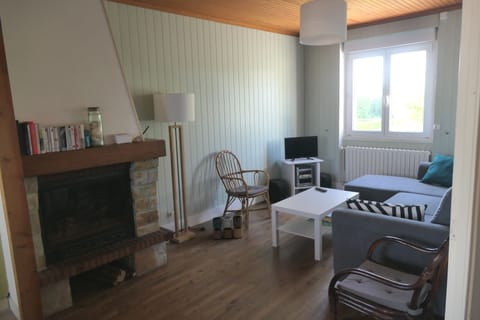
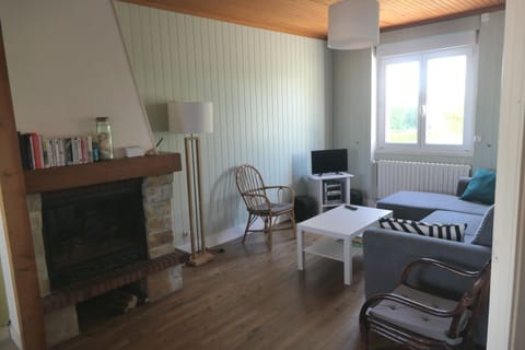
- pouf (233, 225)
